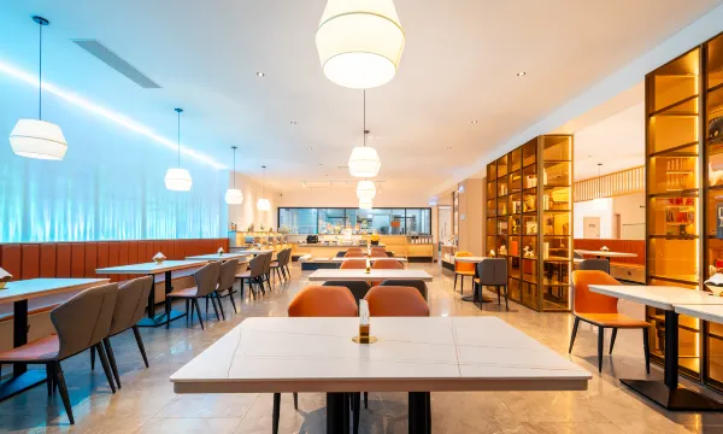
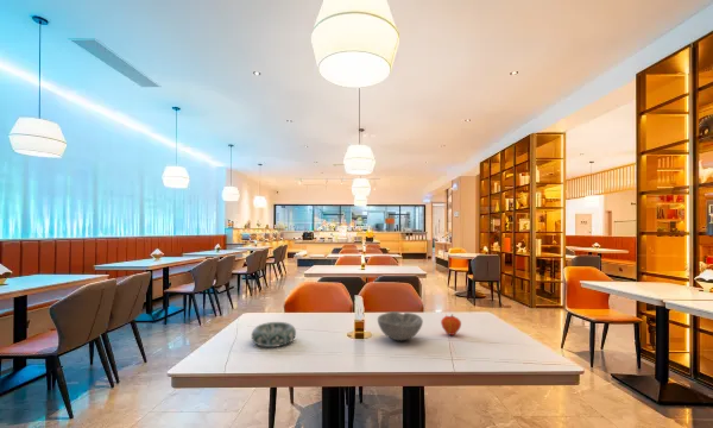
+ fruit (450, 323)
+ bowl (399, 327)
+ decorative bowl (273, 334)
